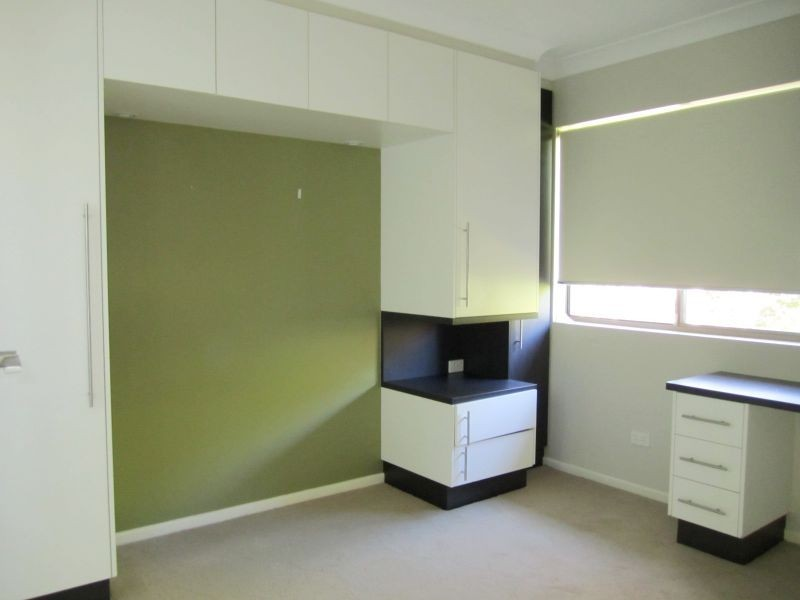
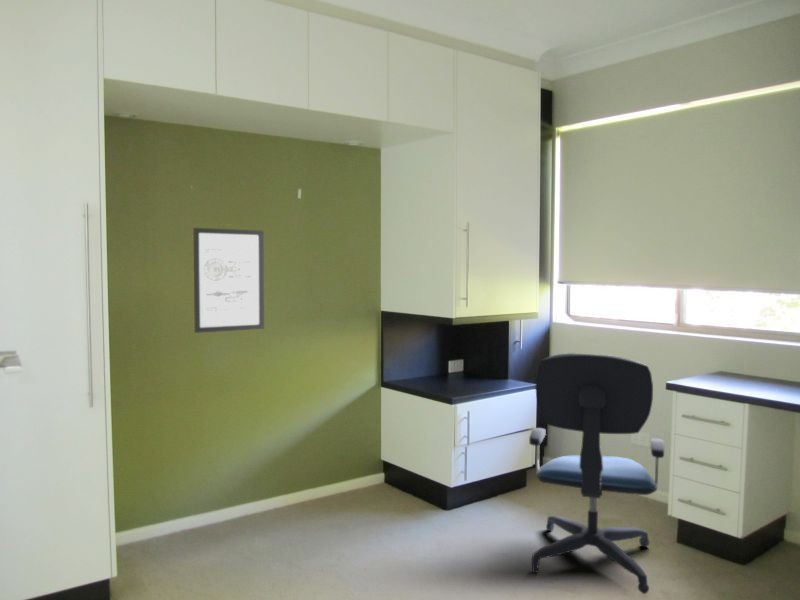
+ wall art (230, 280)
+ office chair (595, 454)
